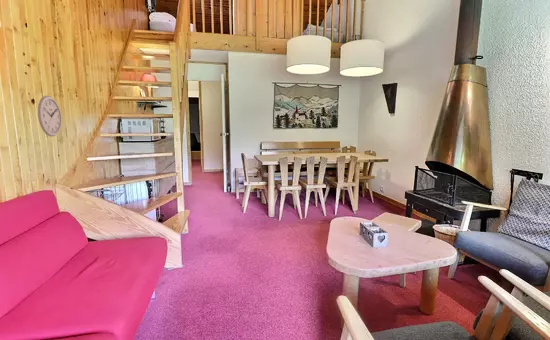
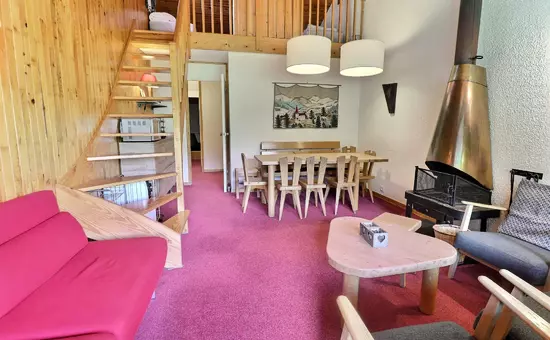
- wall clock (51, 116)
